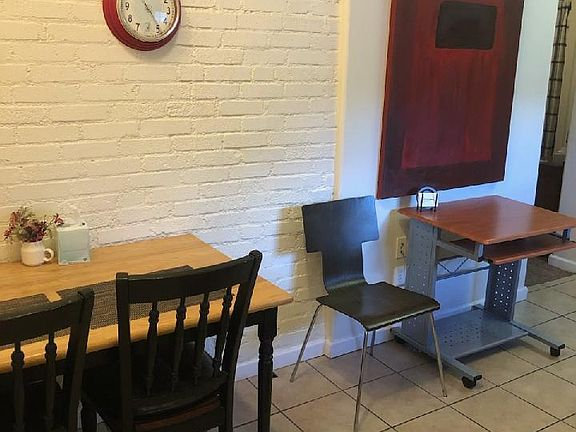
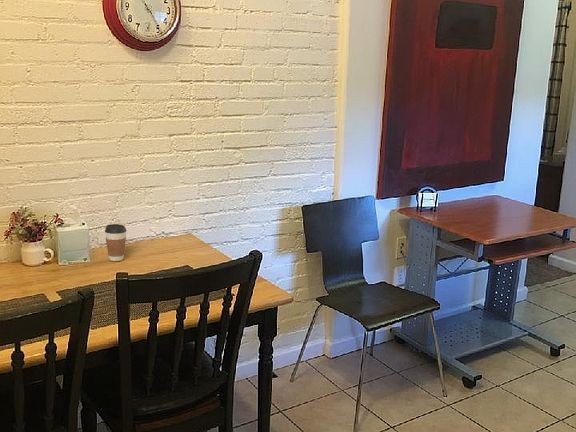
+ coffee cup (116, 242)
